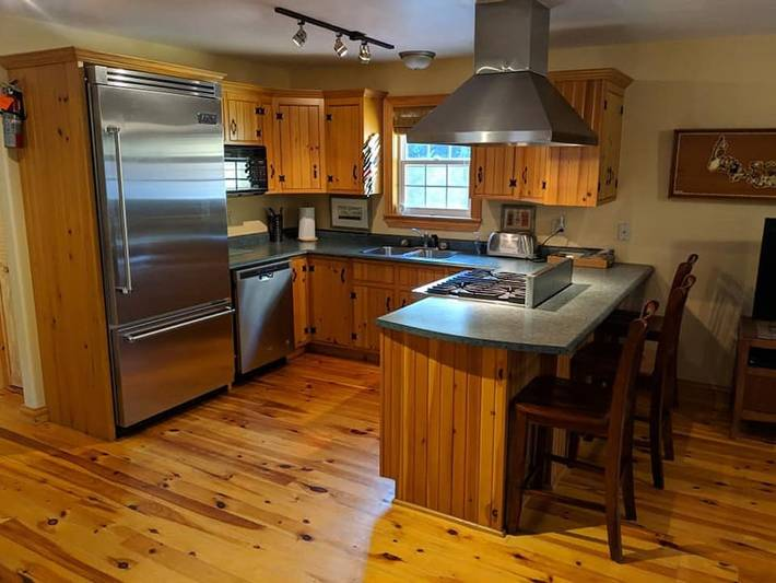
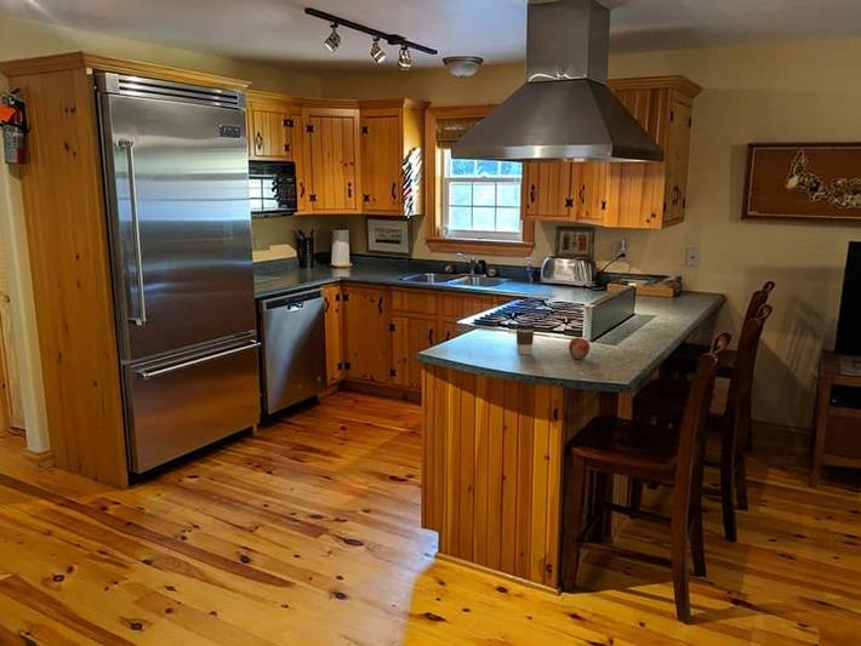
+ coffee cup (524, 338)
+ fruit (578, 347)
